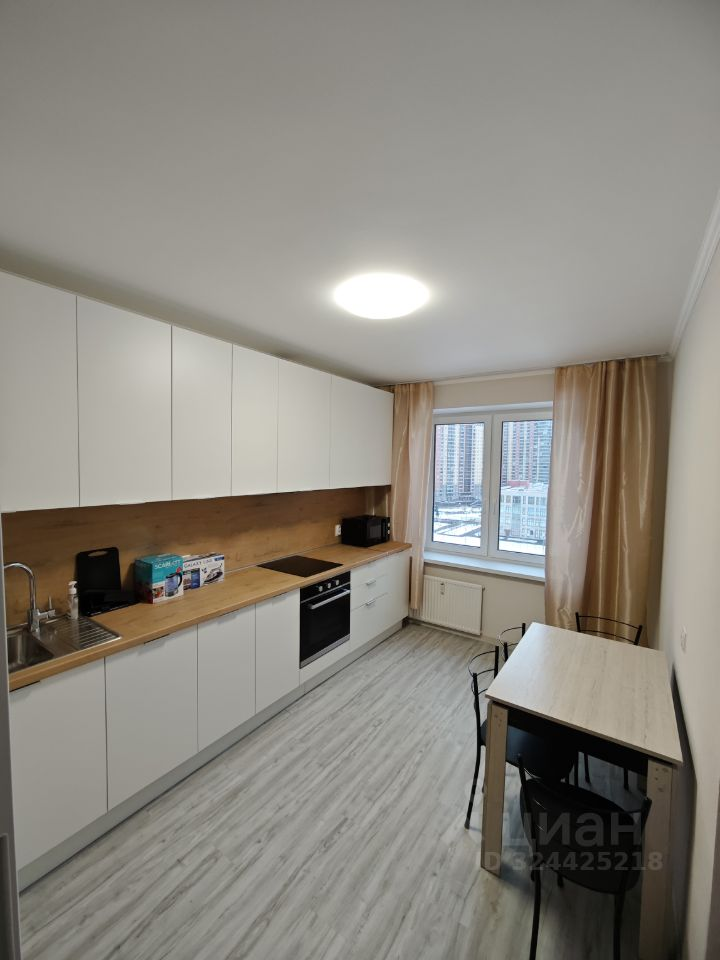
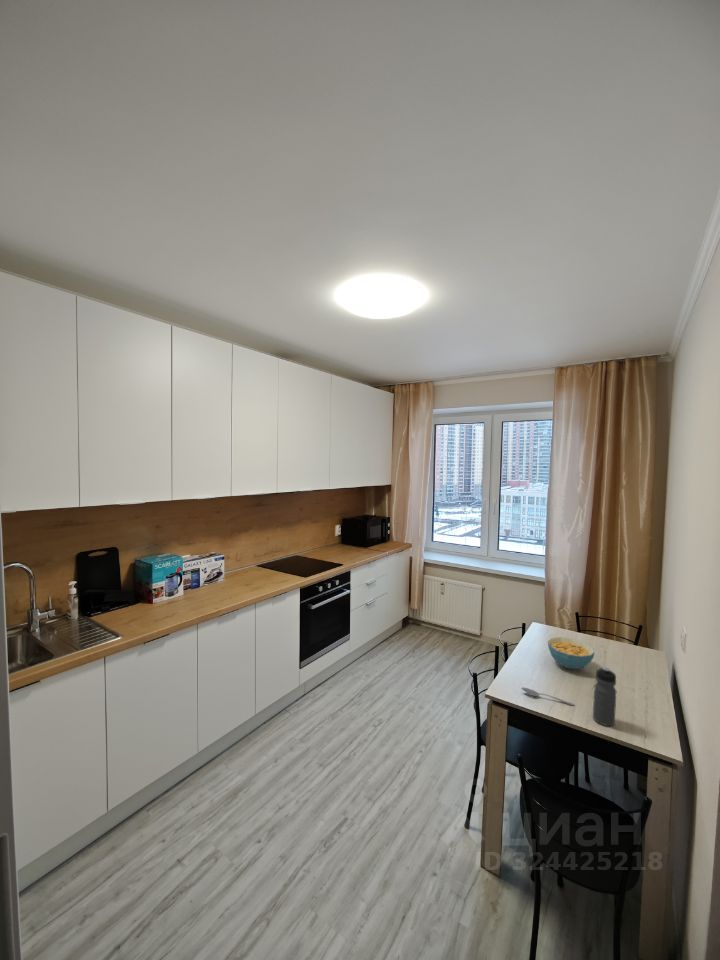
+ cereal bowl (570, 656)
+ water bottle (604, 694)
+ spoon (547, 695)
